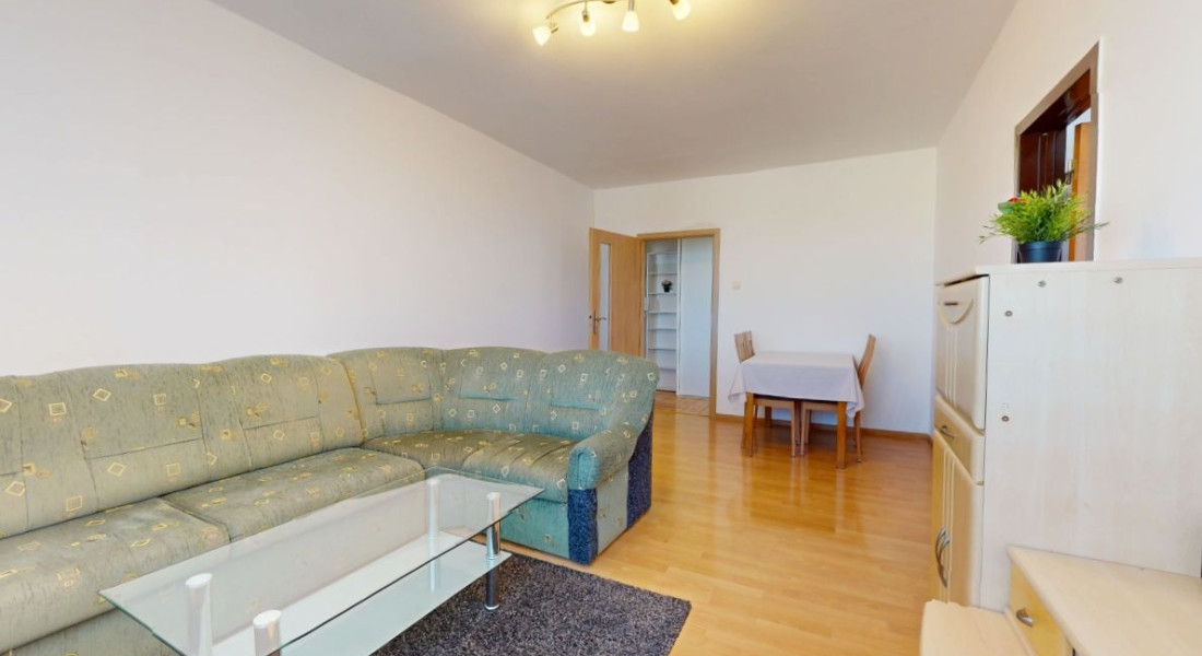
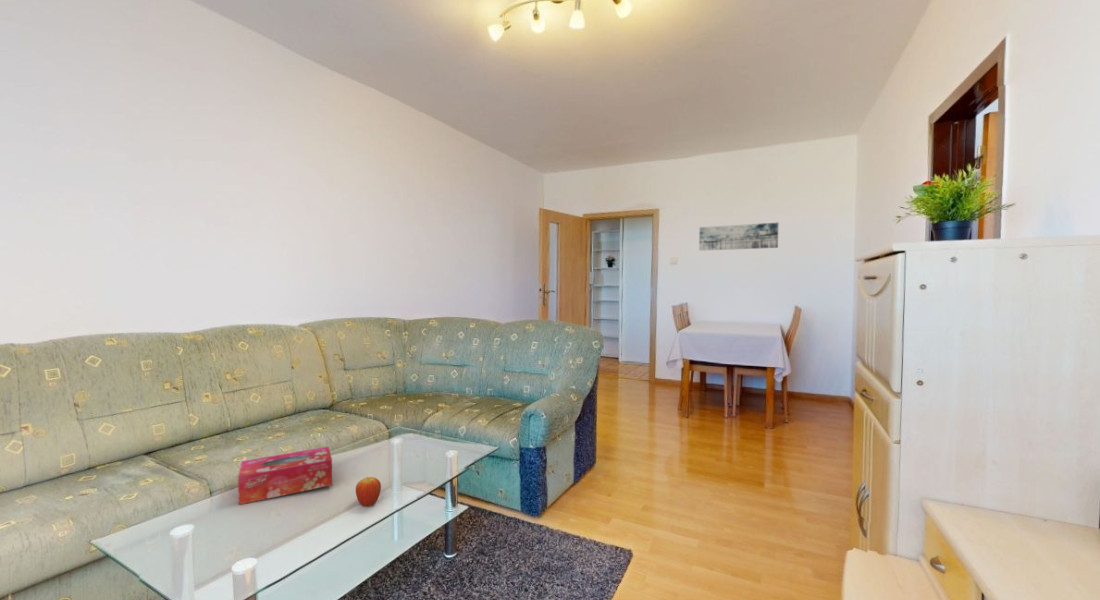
+ wall art (737, 237)
+ fruit (368, 490)
+ tissue box (287, 473)
